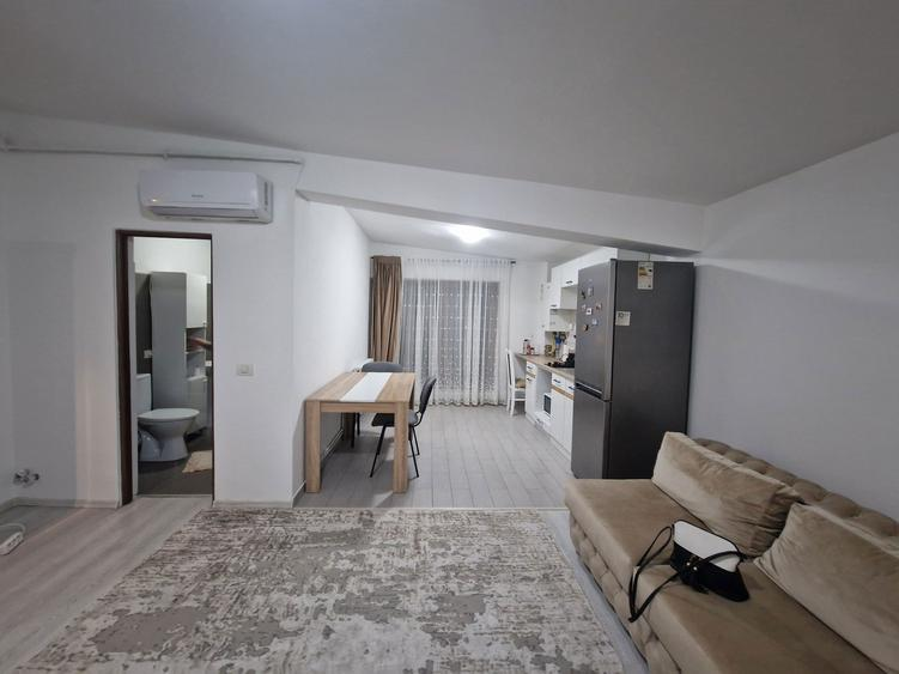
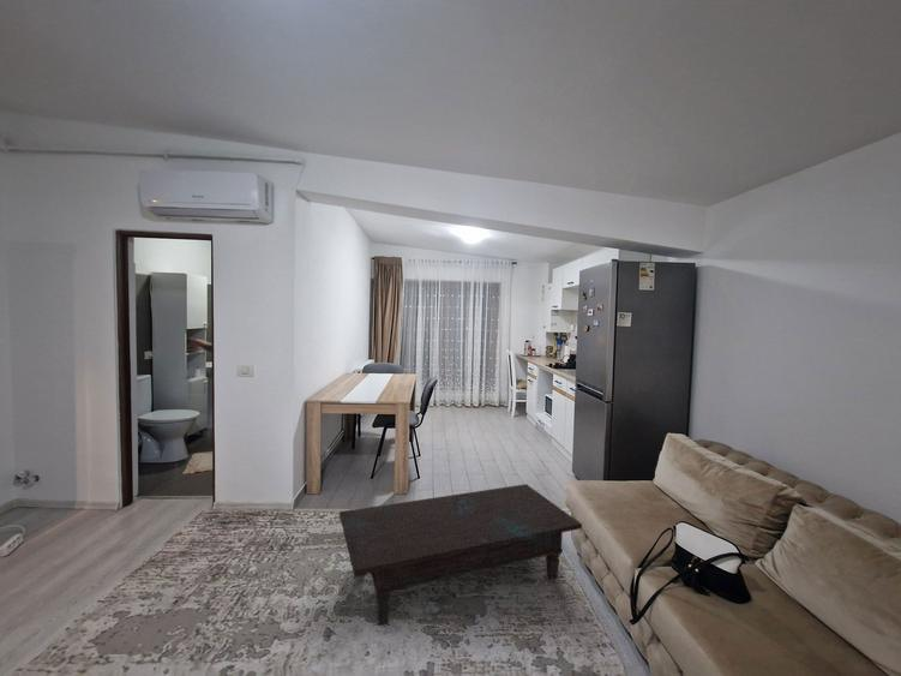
+ coffee table (458, 544)
